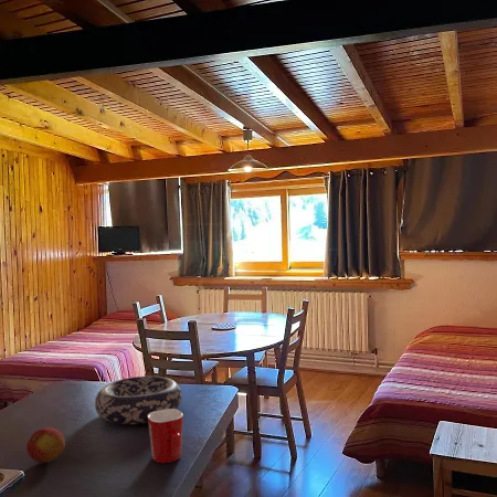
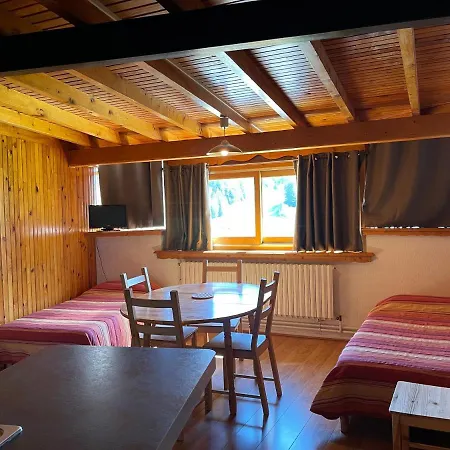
- decorative bowl (139, 399)
- mug (168, 438)
- apple (45, 444)
